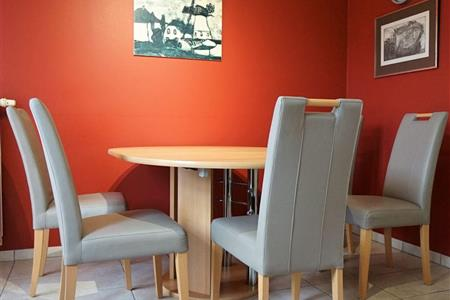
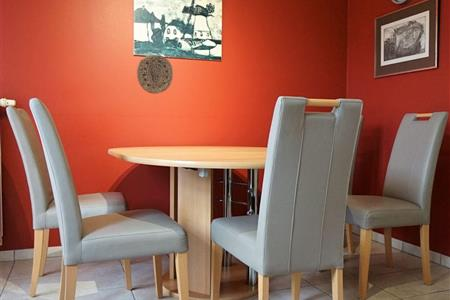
+ decorative plate (155, 74)
